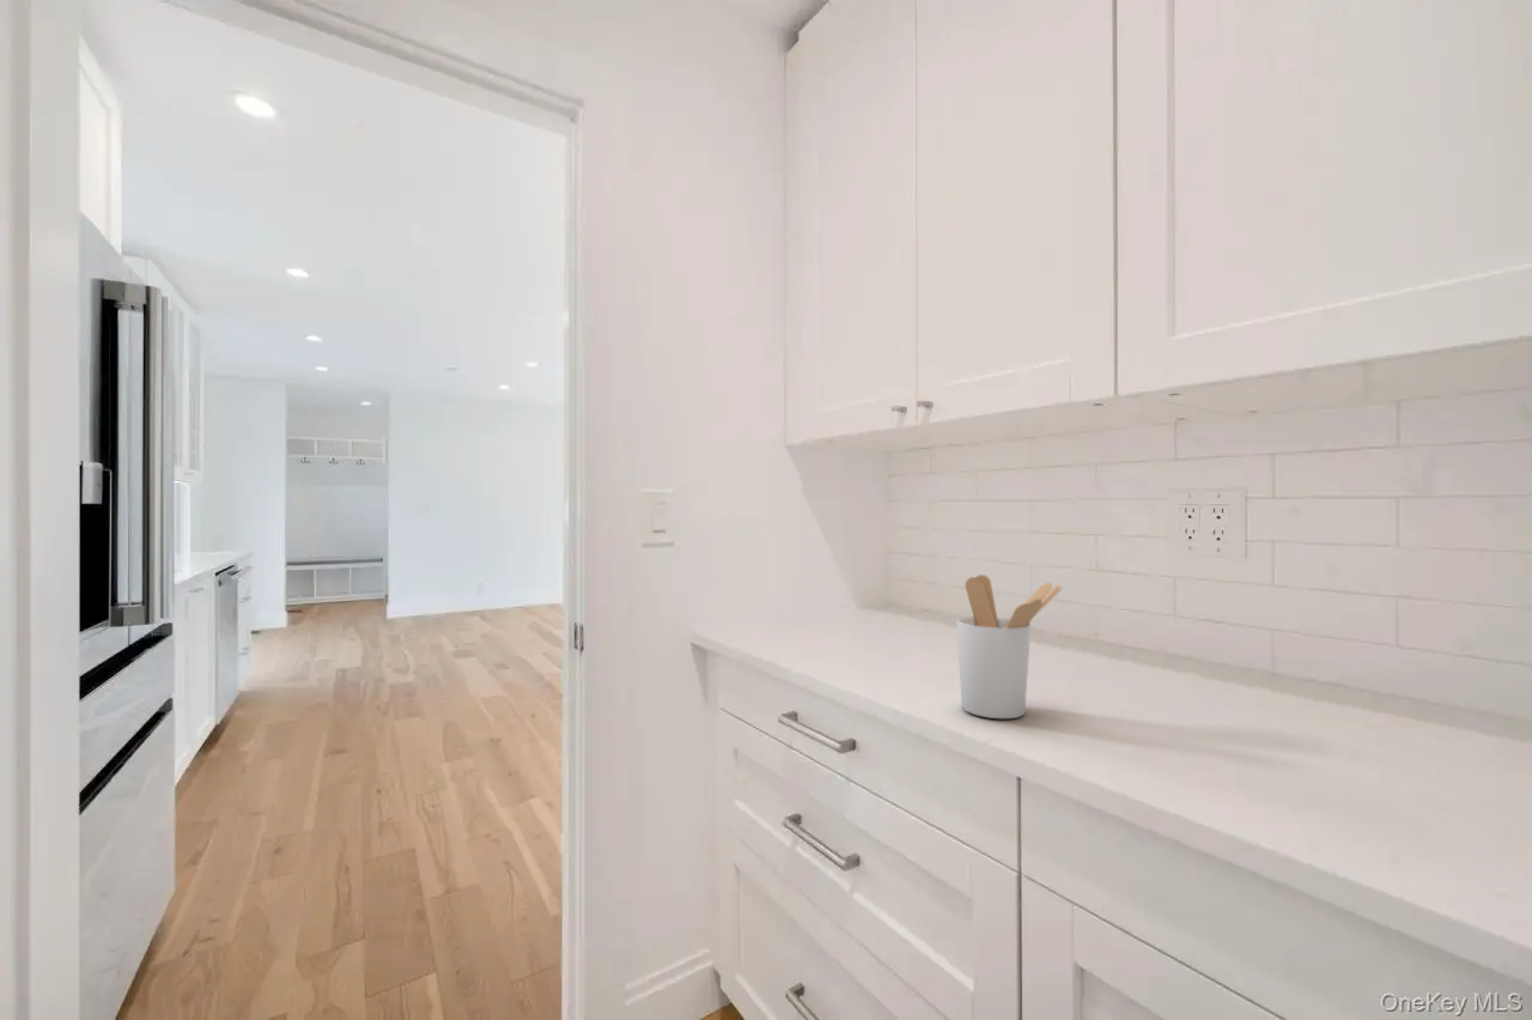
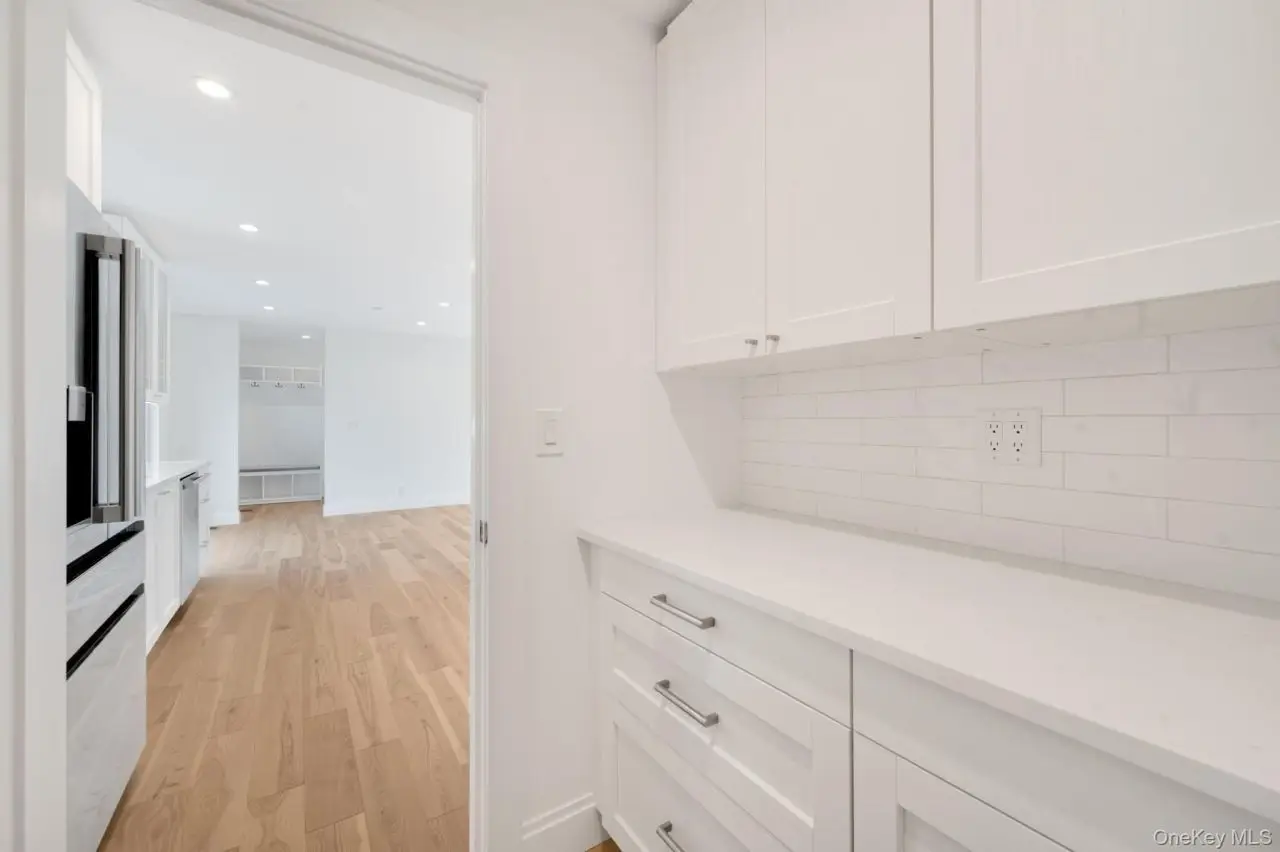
- utensil holder (1010, 643)
